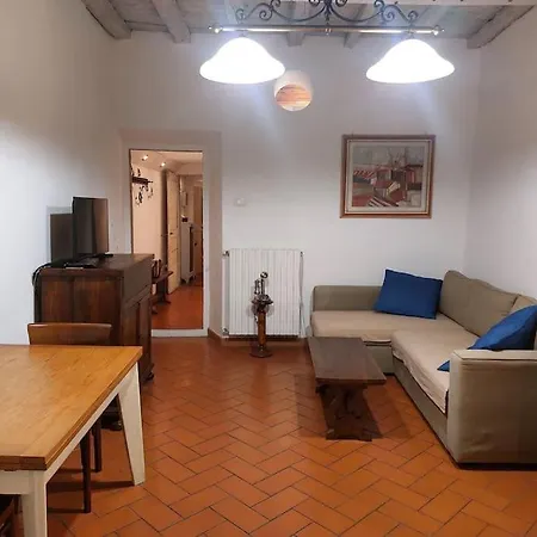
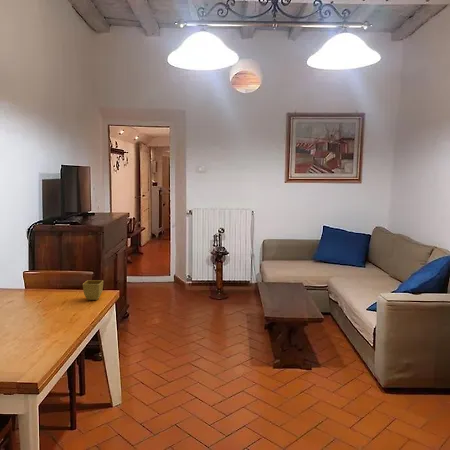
+ flower pot (93, 290)
